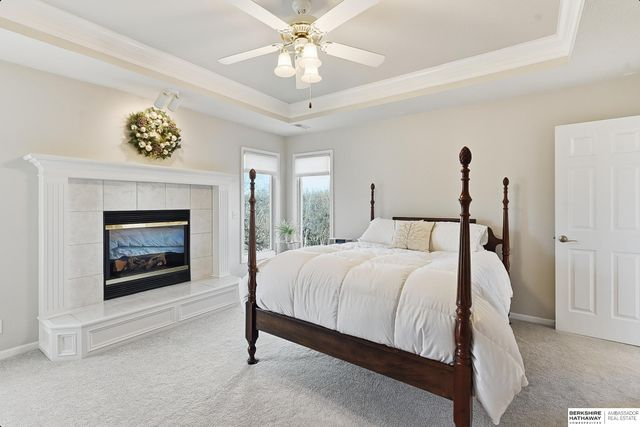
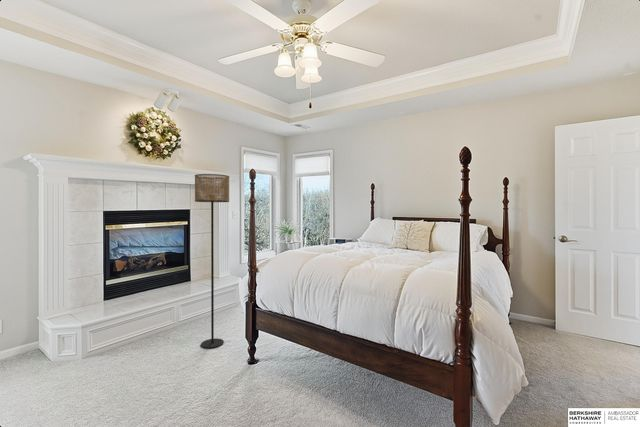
+ floor lamp (212, 259)
